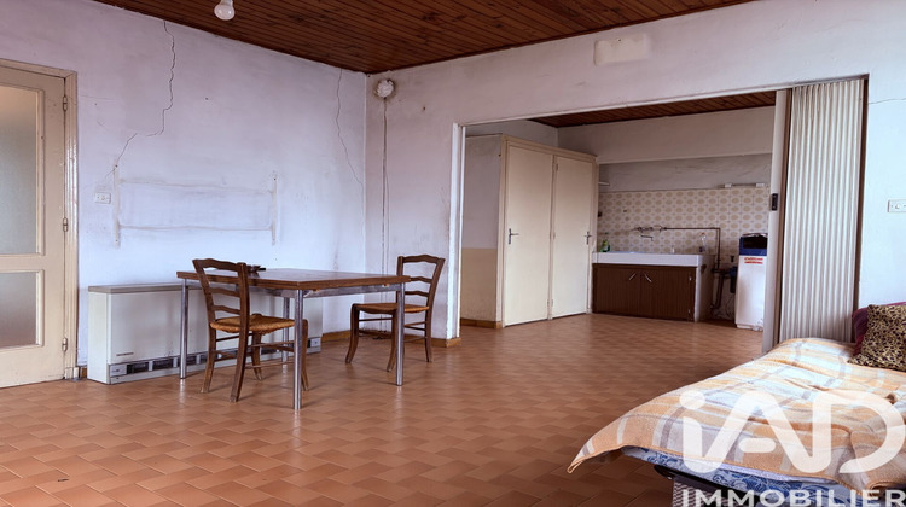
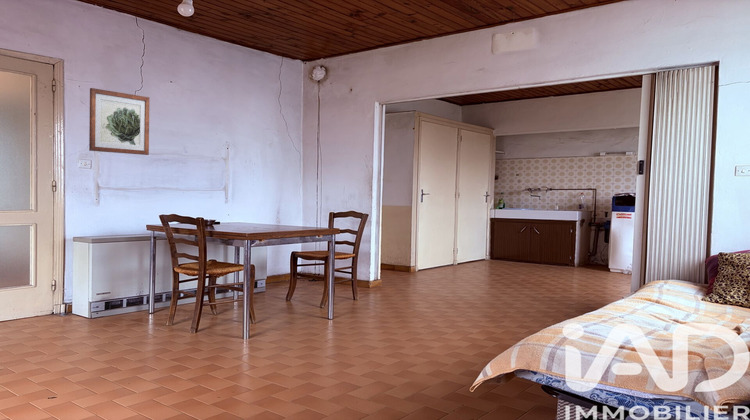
+ wall art (120, 123)
